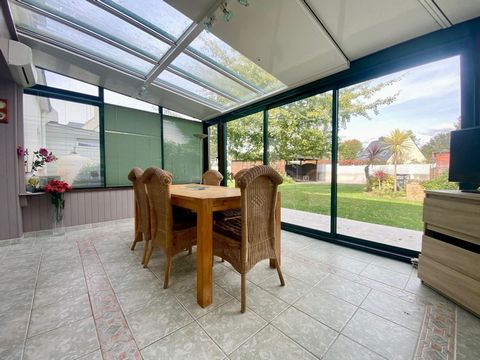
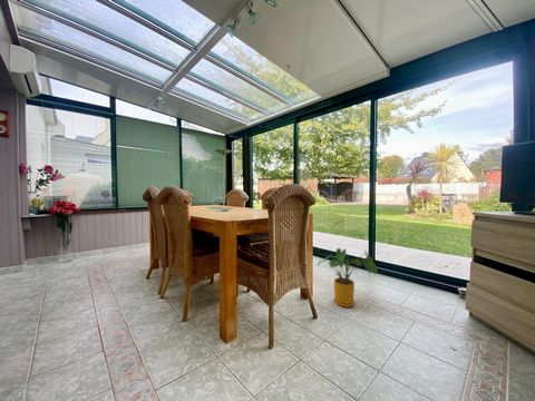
+ house plant (346, 275)
